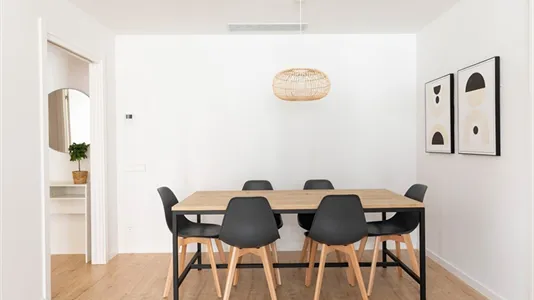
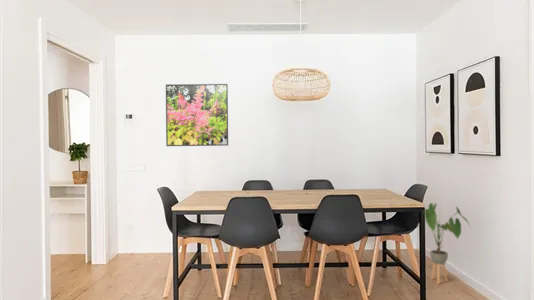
+ house plant (442, 245)
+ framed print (197, 115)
